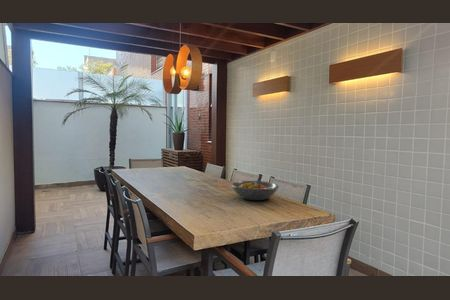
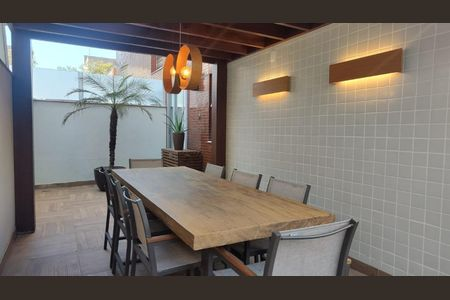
- fruit bowl (254, 189)
